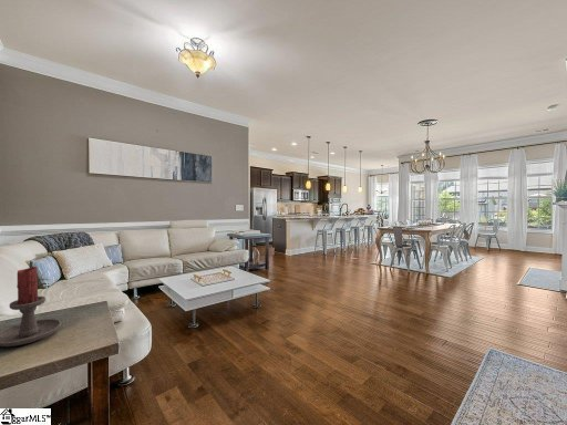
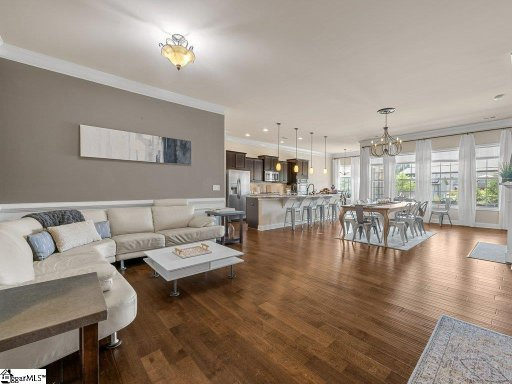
- candle holder (27, 300)
